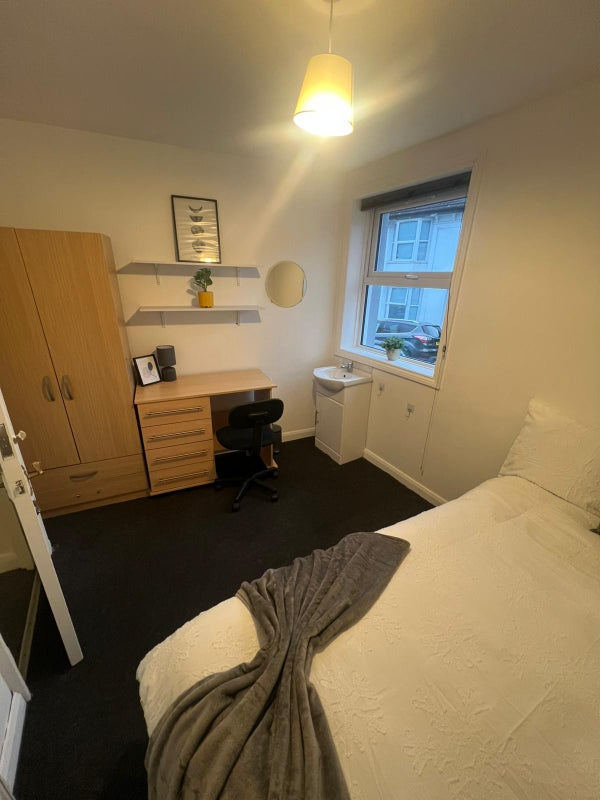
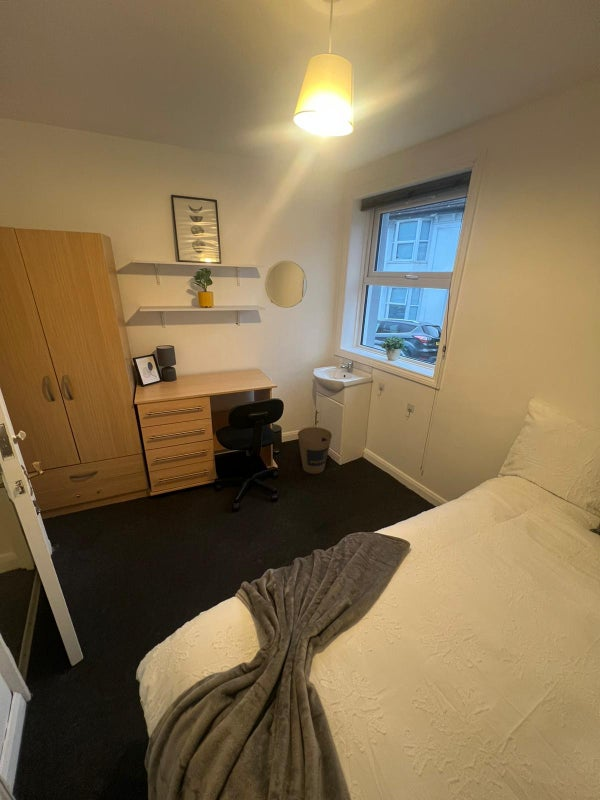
+ trash can (314, 451)
